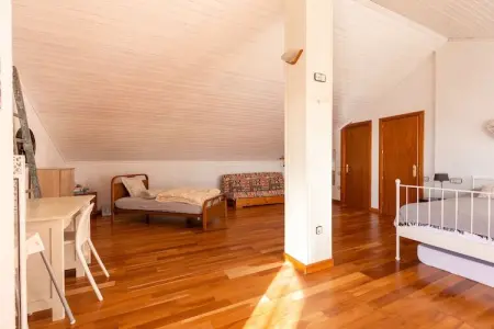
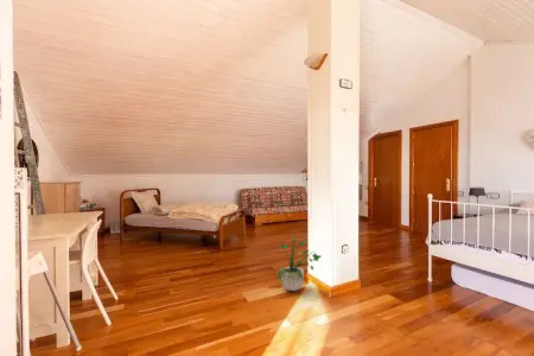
+ potted plant (298, 260)
